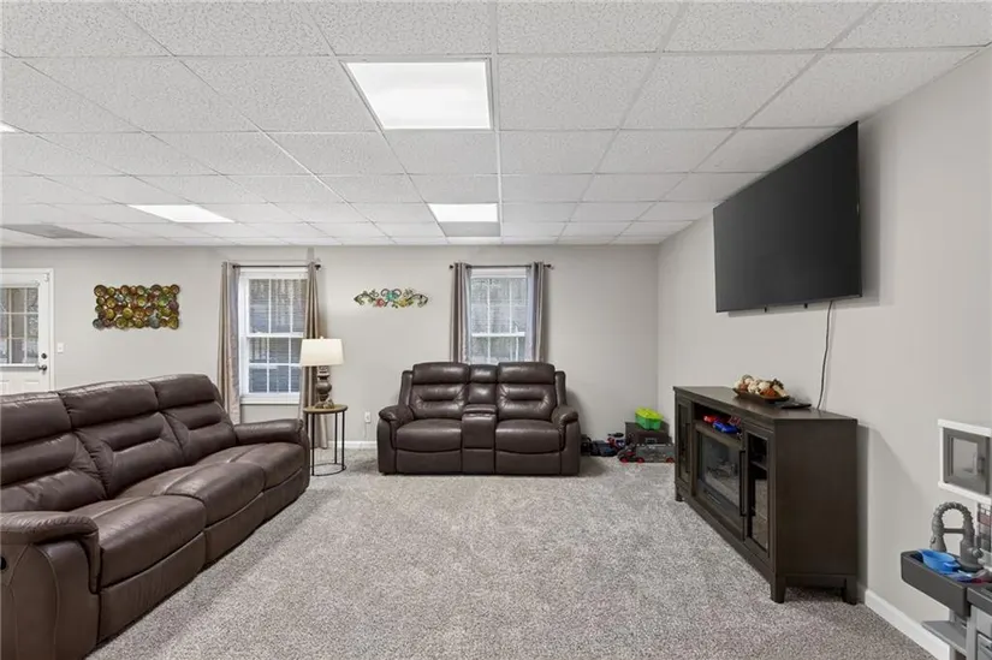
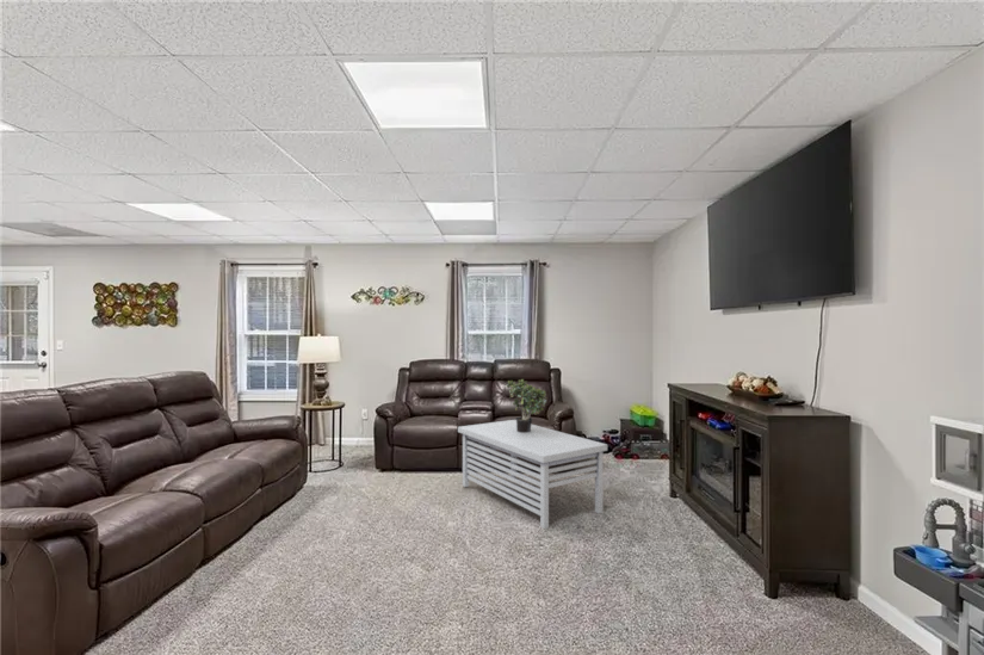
+ potted plant (522, 404)
+ coffee table (526, 465)
